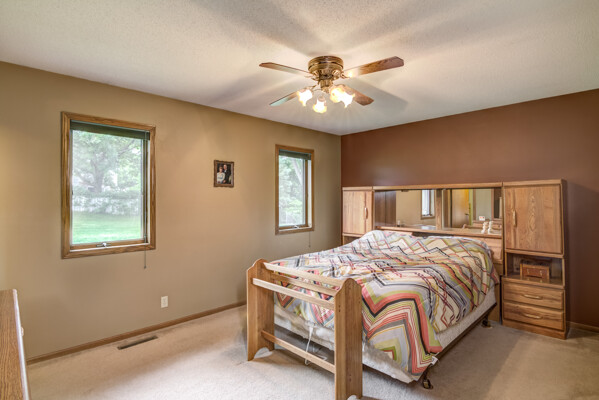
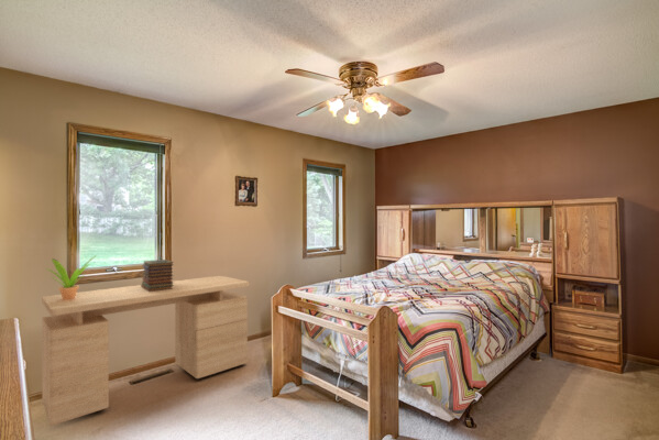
+ potted plant (67, 277)
+ desk (175, 334)
+ book stack (157, 274)
